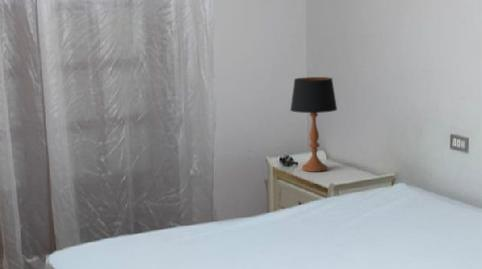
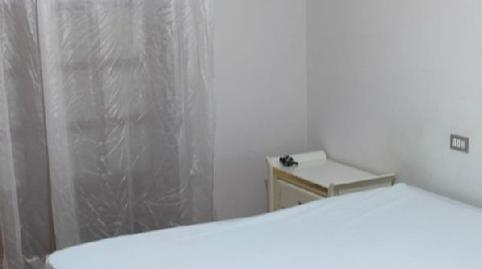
- table lamp (313, 124)
